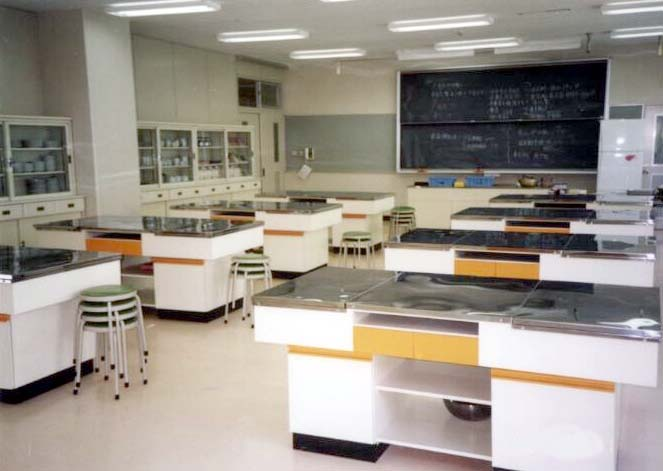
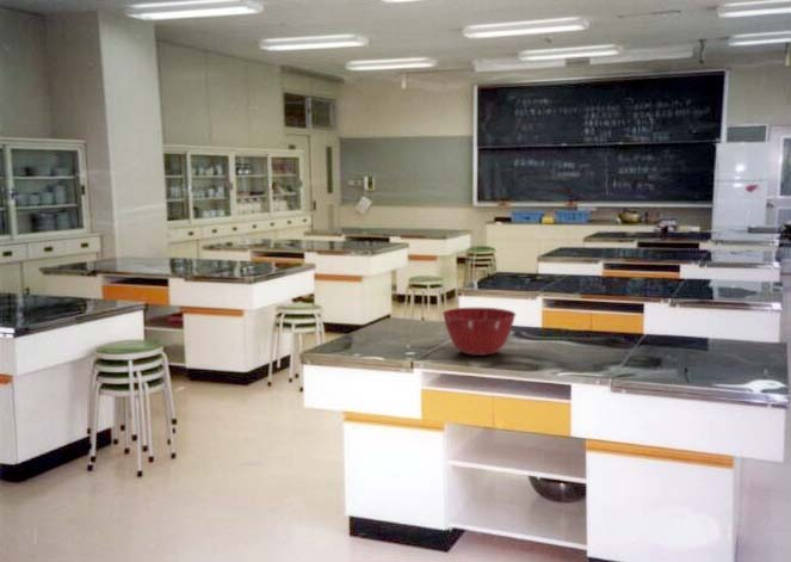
+ mixing bowl (478, 332)
